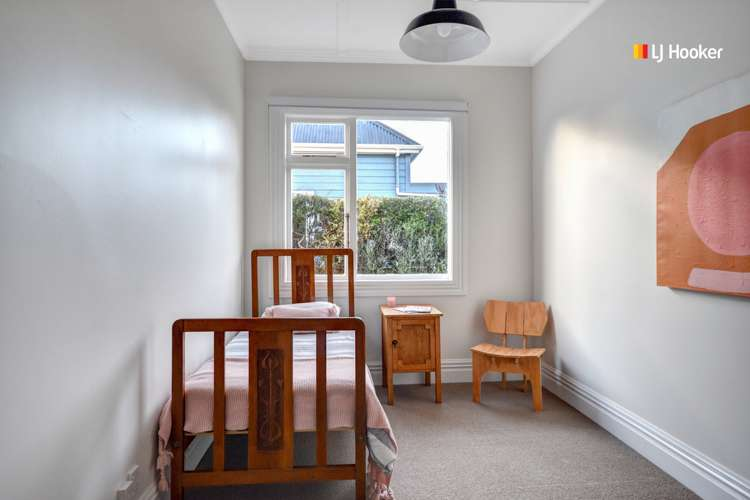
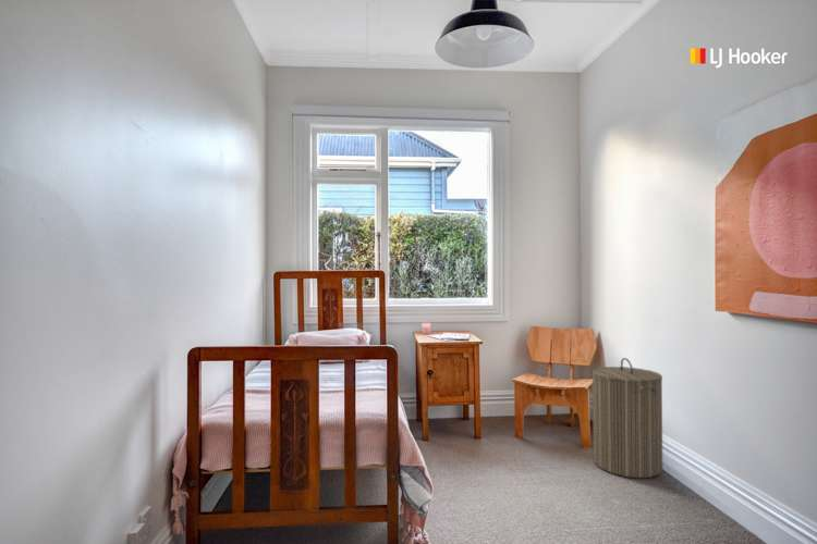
+ laundry hamper (626, 411)
